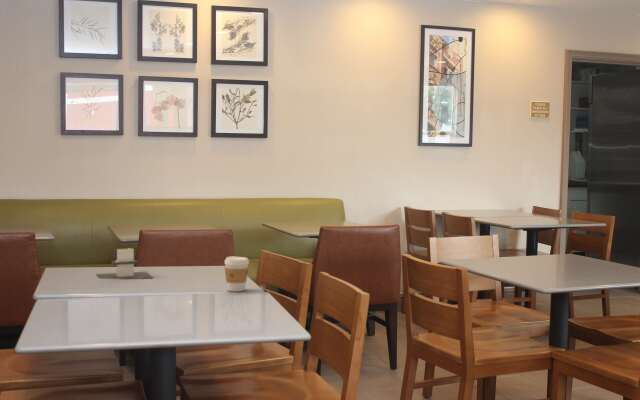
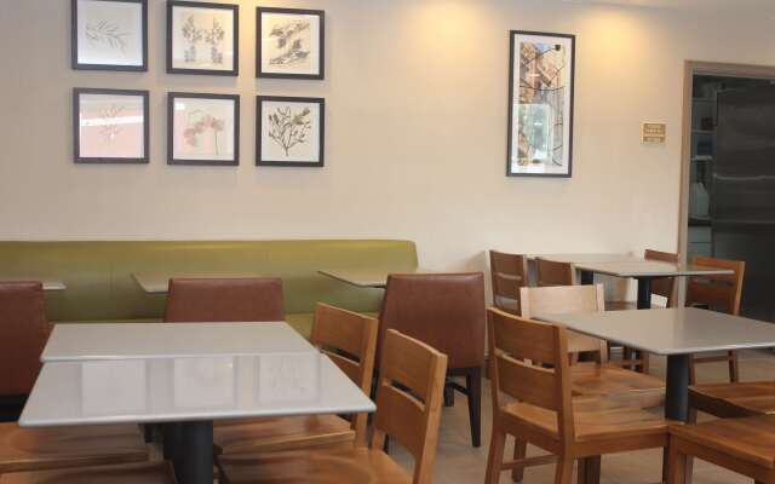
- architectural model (124, 262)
- coffee cup (236, 273)
